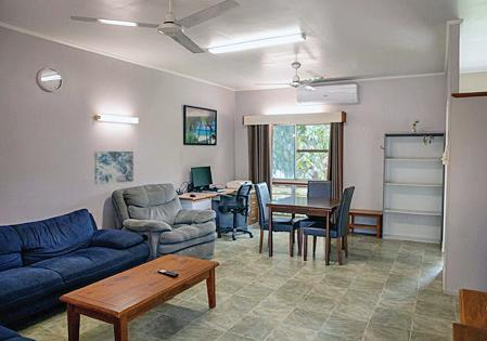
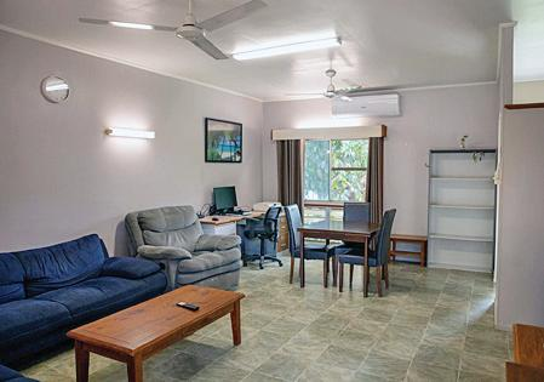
- wall art (114, 167)
